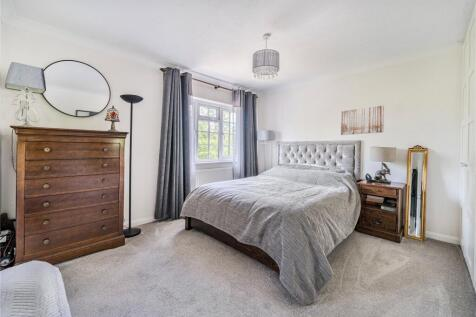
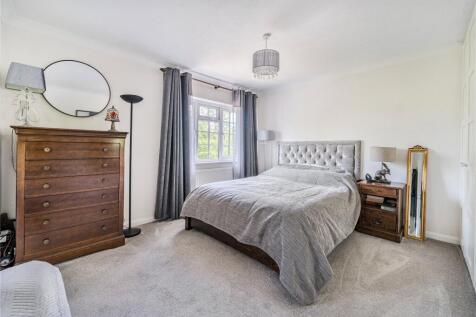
- wall art (361, 121)
